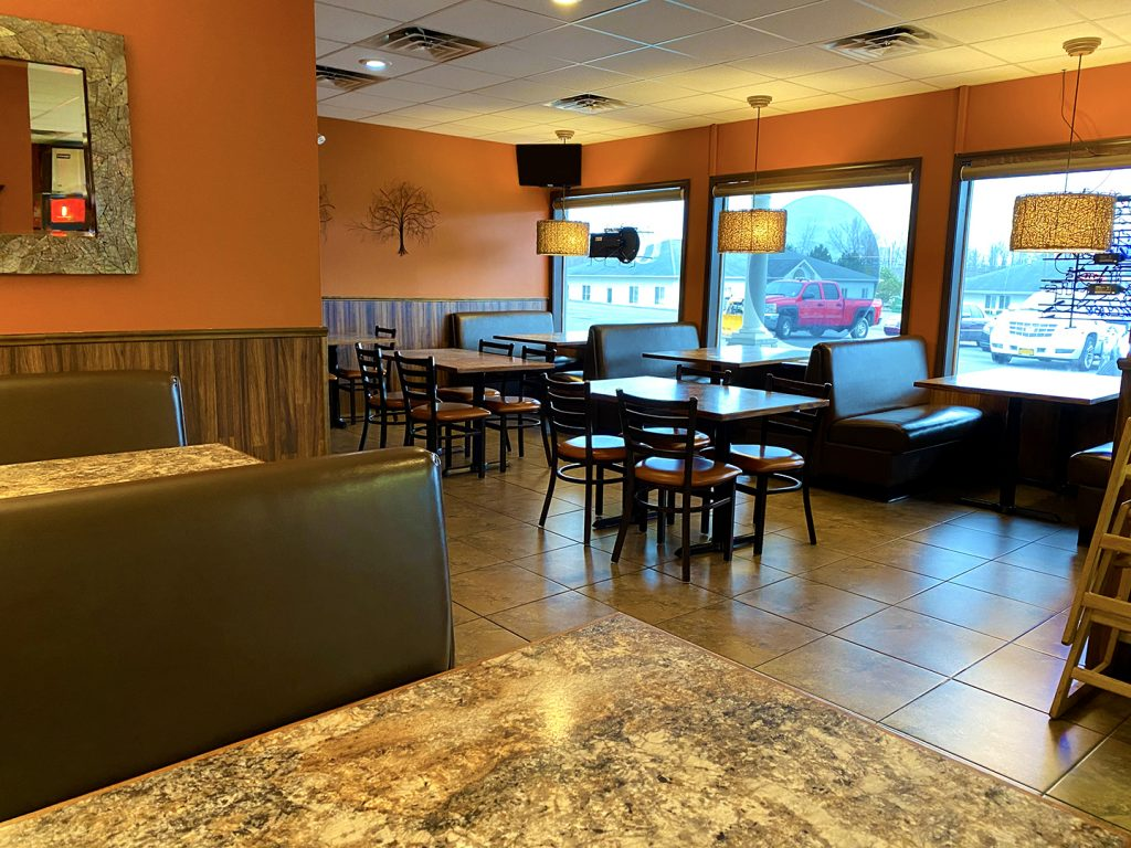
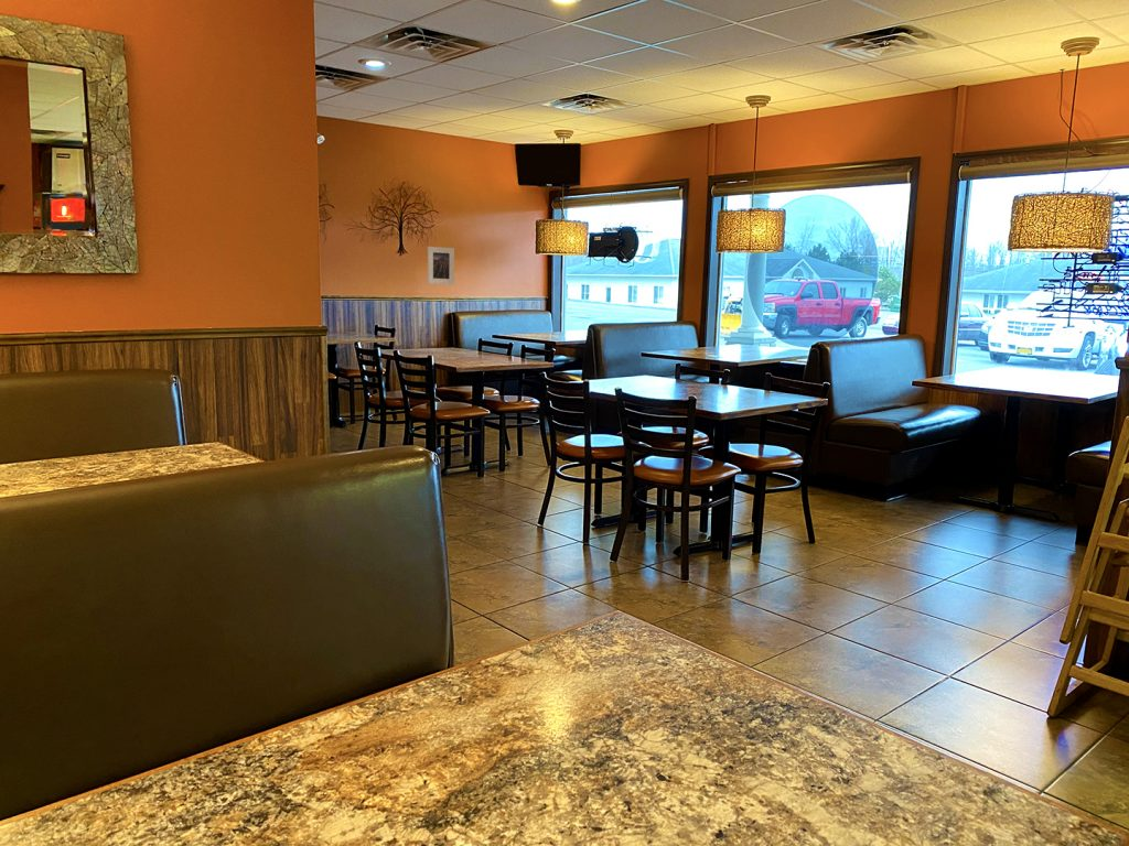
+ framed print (441, 265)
